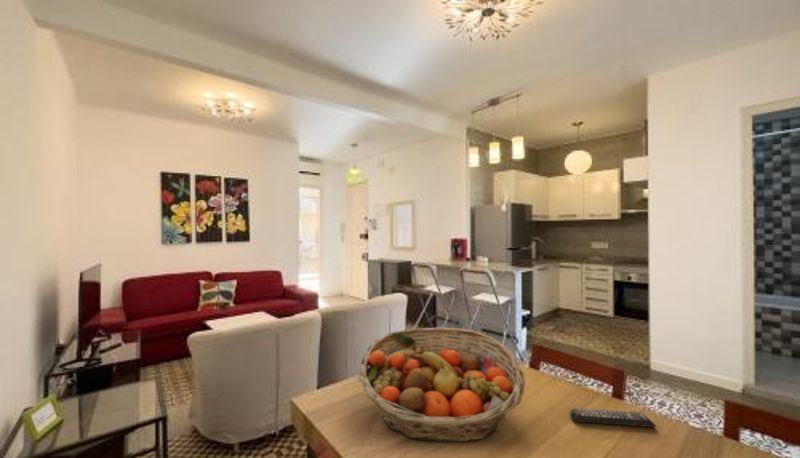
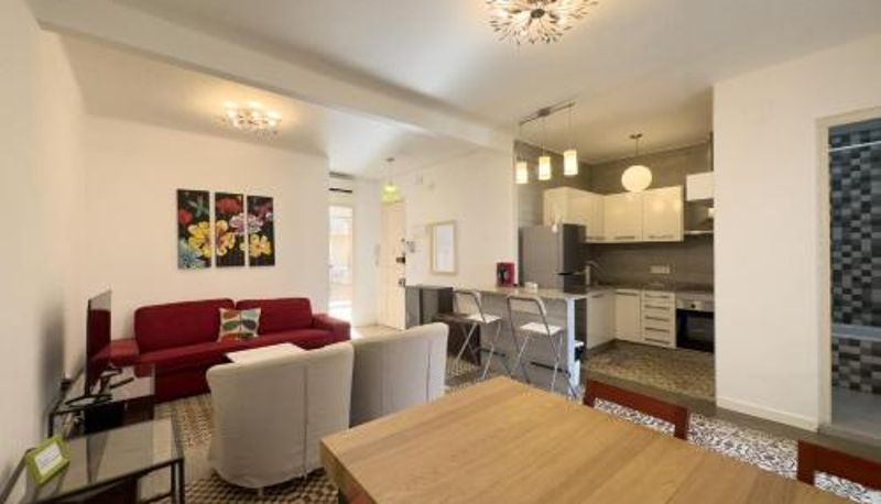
- remote control (611, 418)
- fruit basket (439, 378)
